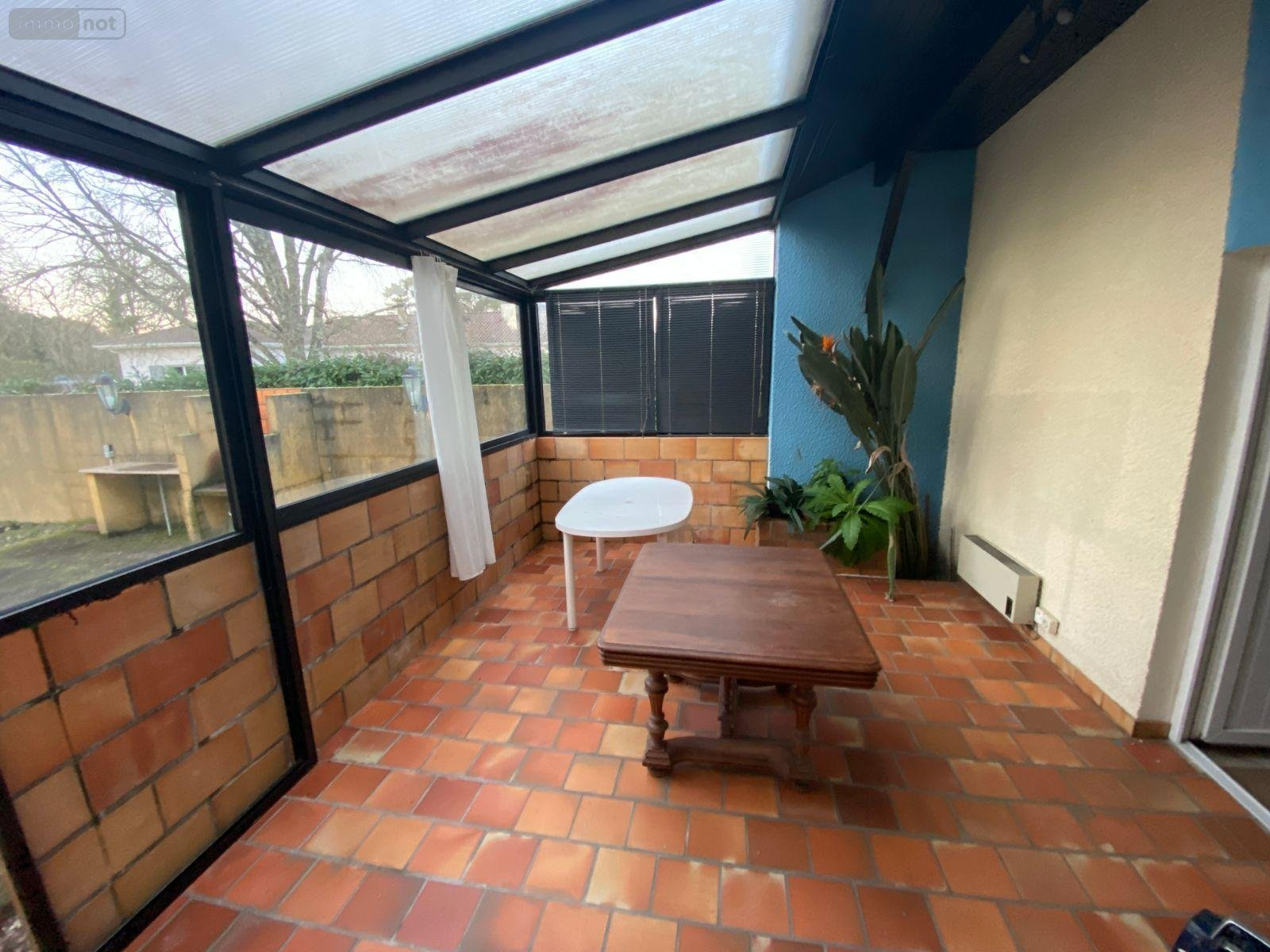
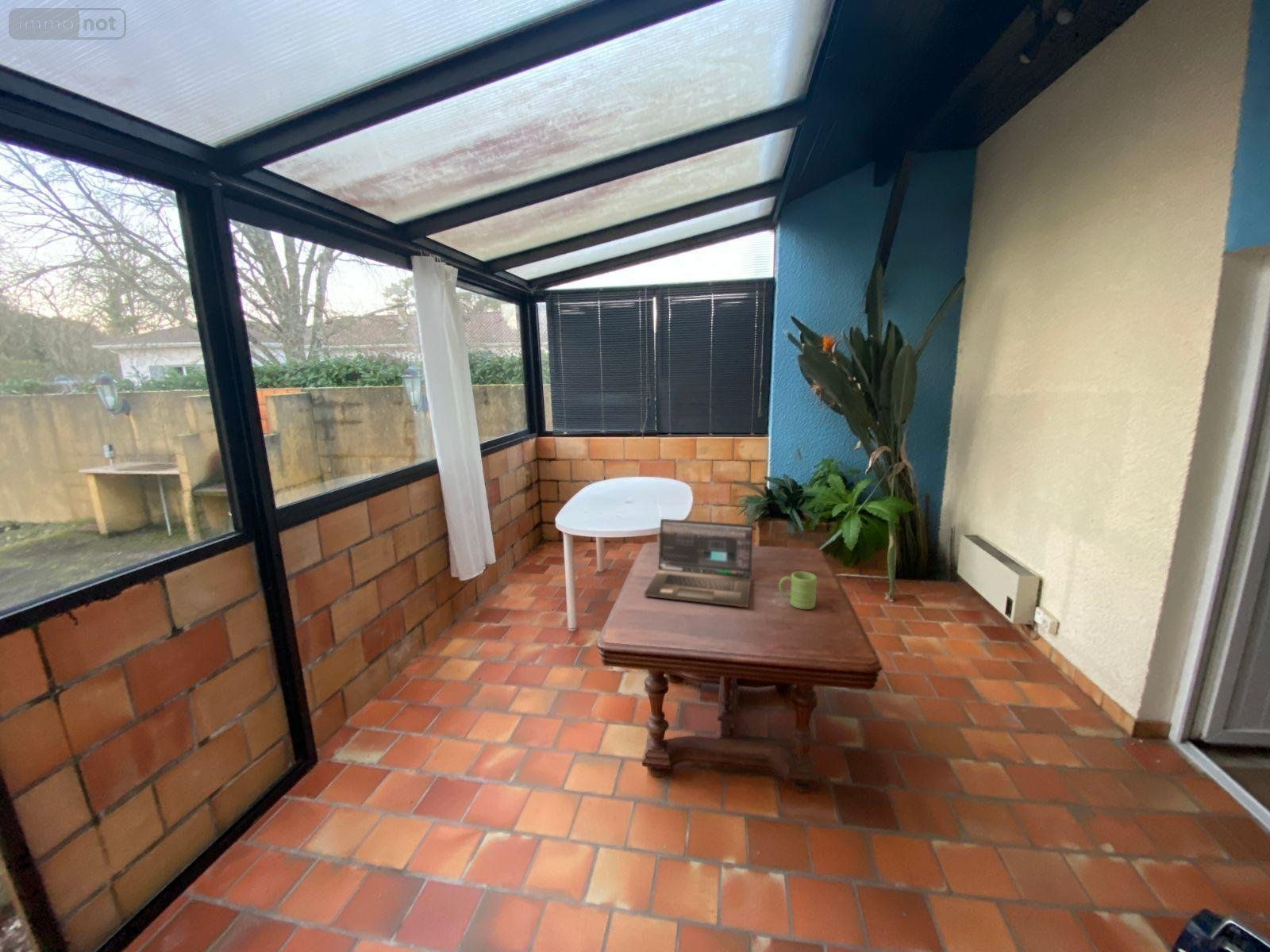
+ mug (797, 589)
+ laptop (700, 559)
